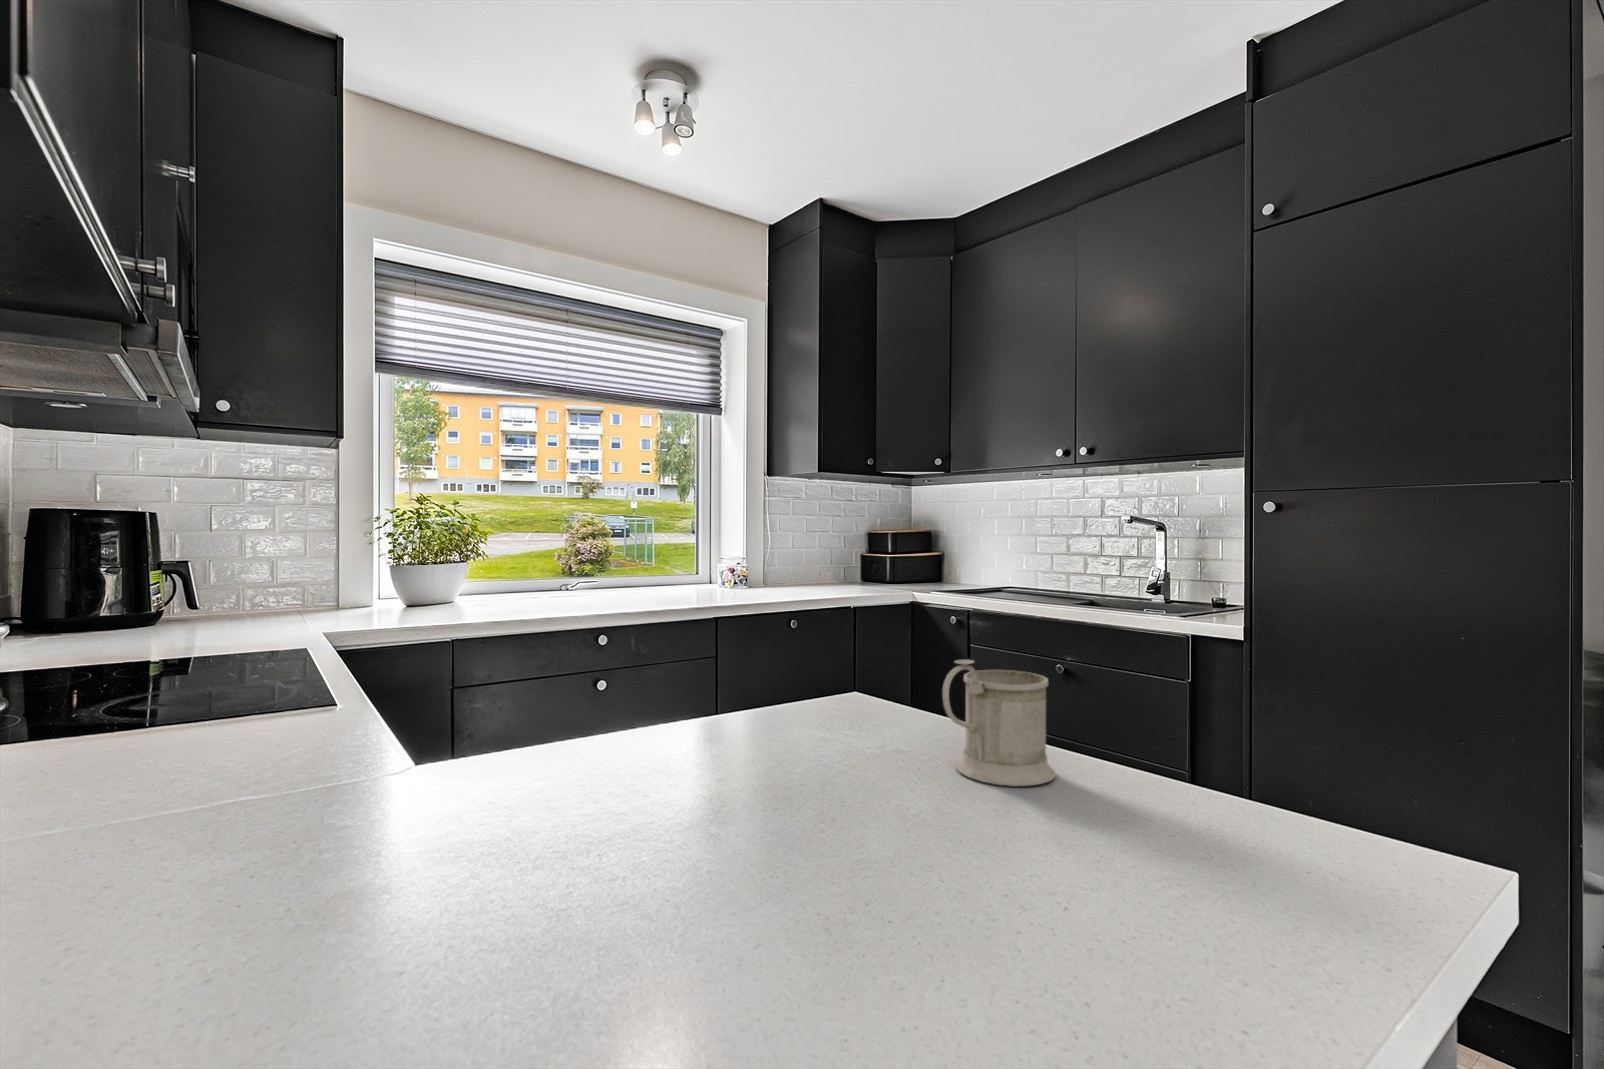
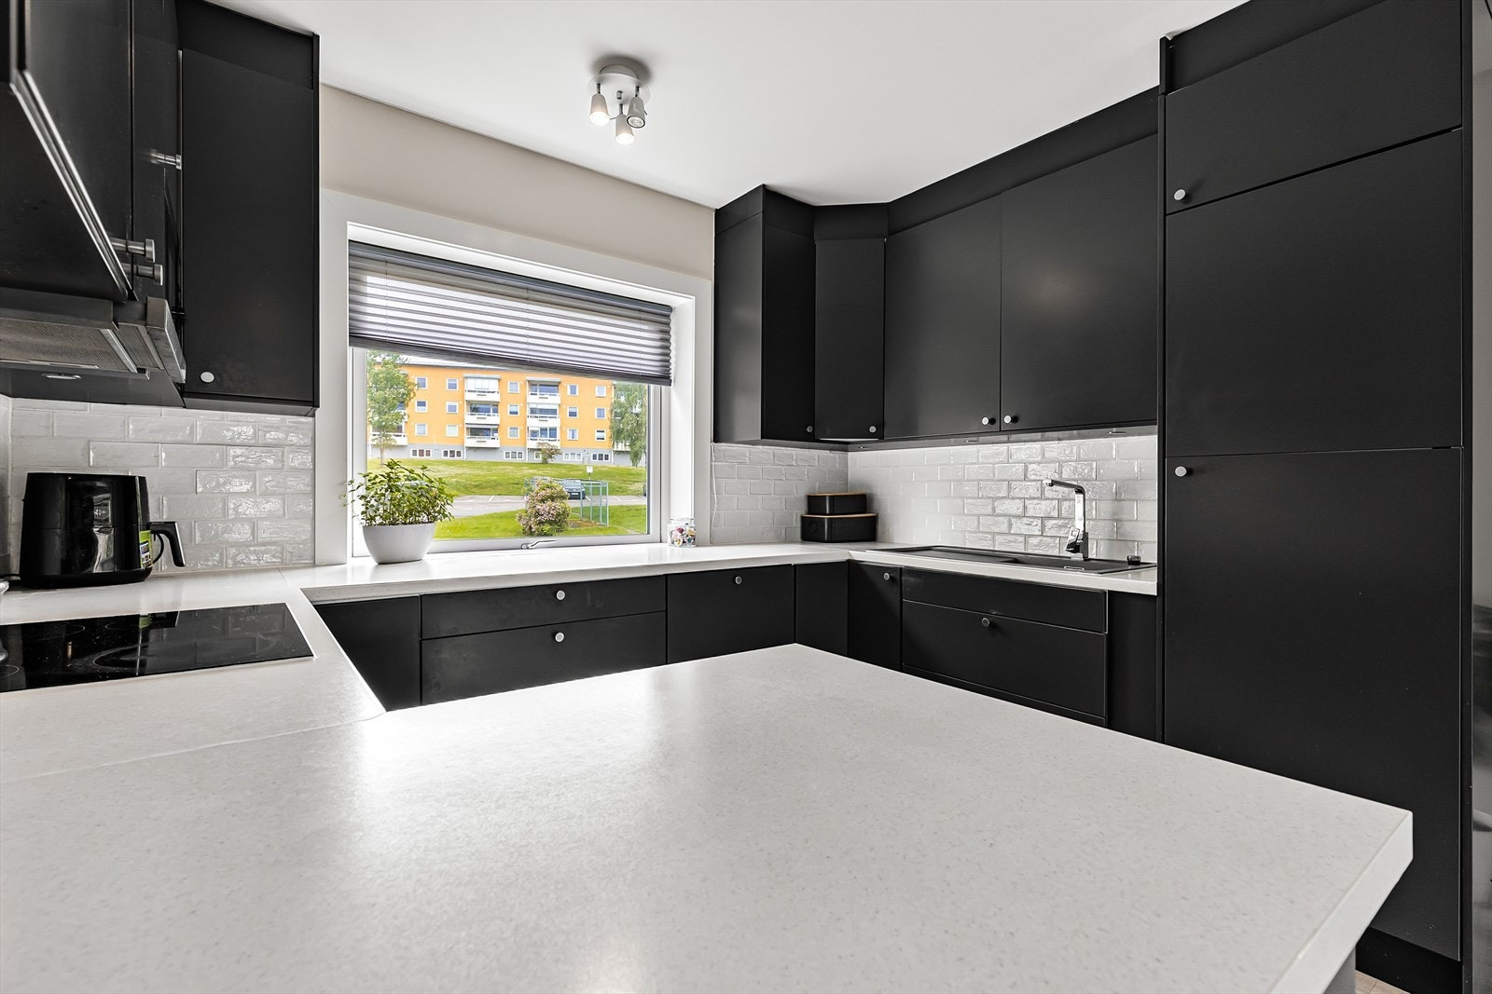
- mug (991, 716)
